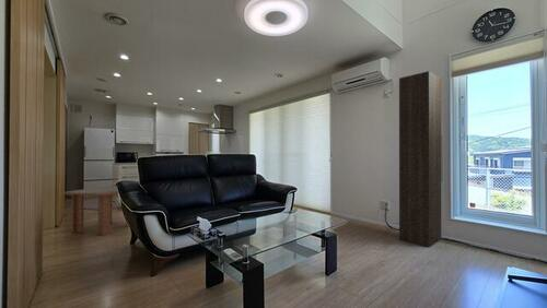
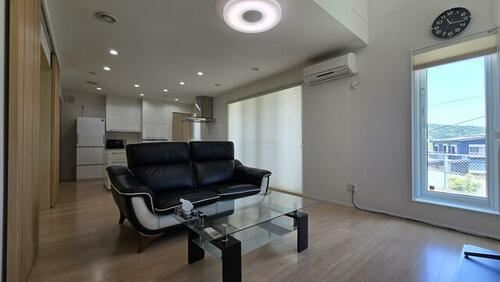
- coffee table (105, 209)
- cabinet (421, 158)
